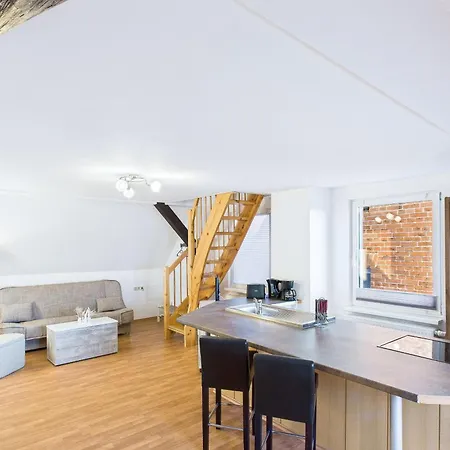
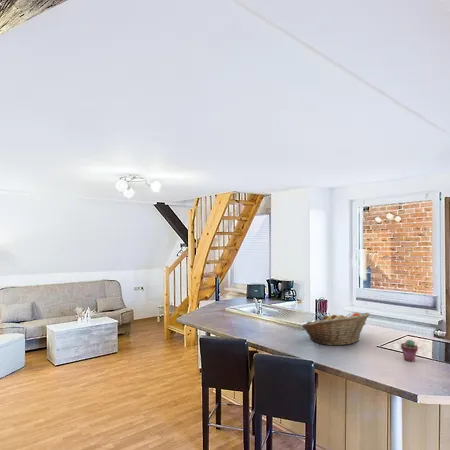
+ potted succulent (409, 349)
+ fruit basket (336, 325)
